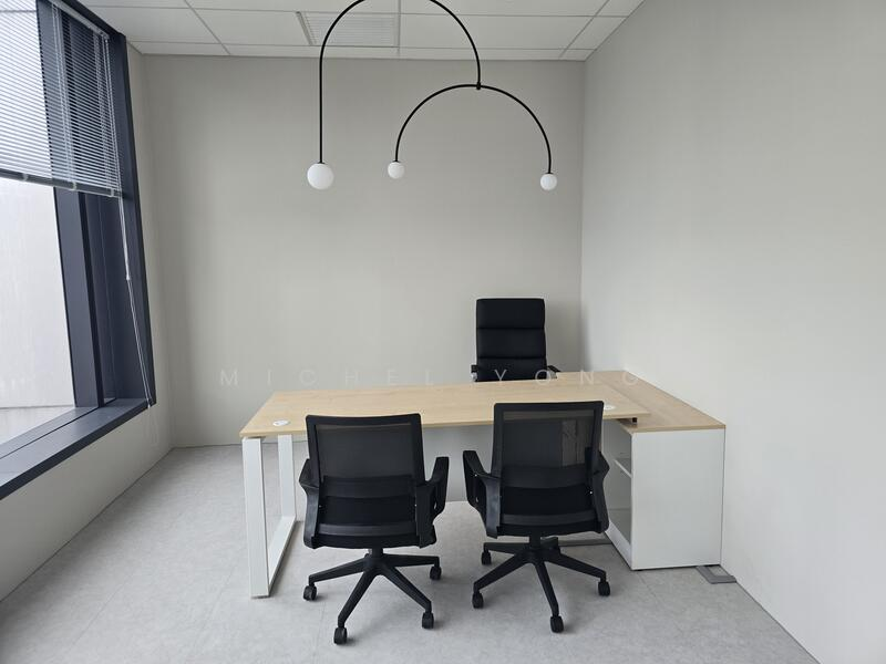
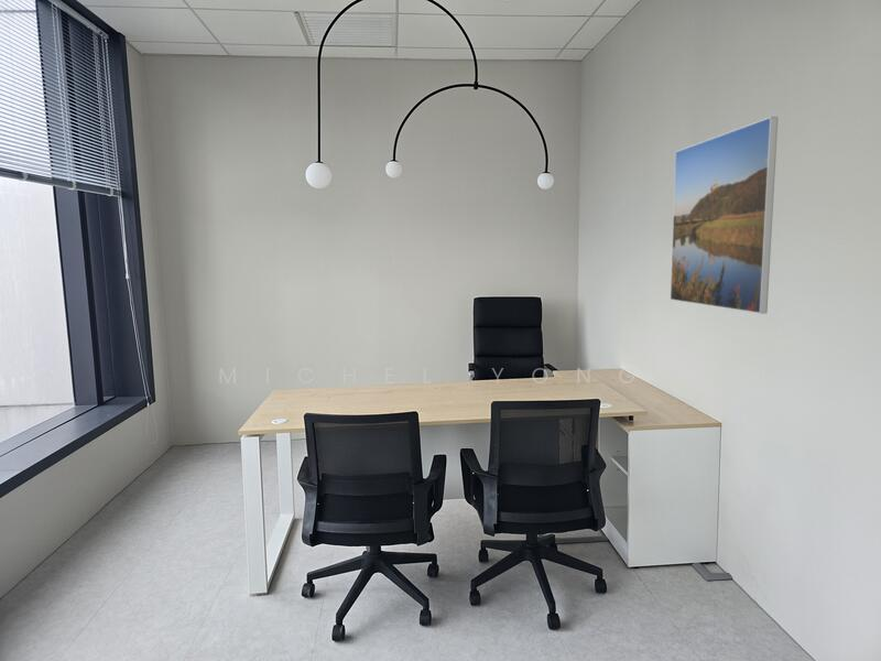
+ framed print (715, 223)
